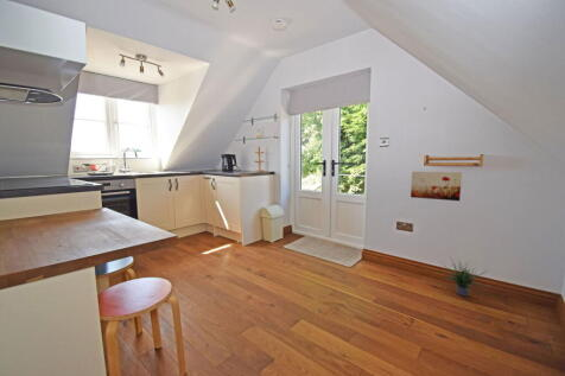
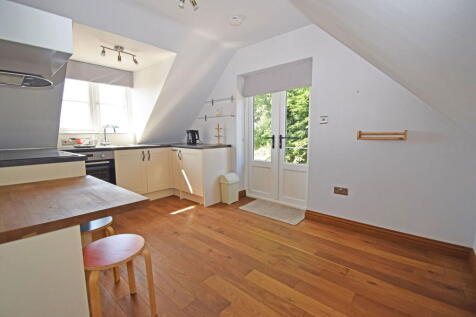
- potted plant (463, 275)
- wall art (434, 185)
